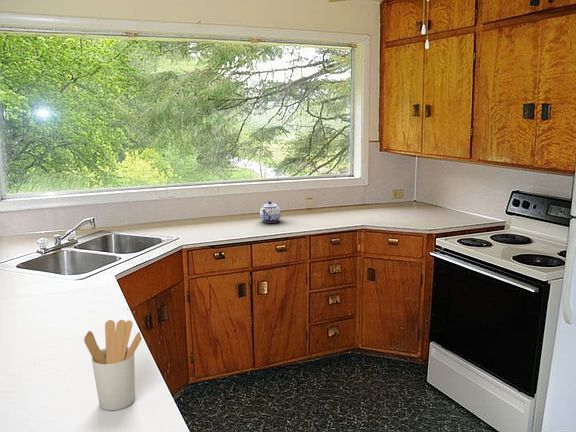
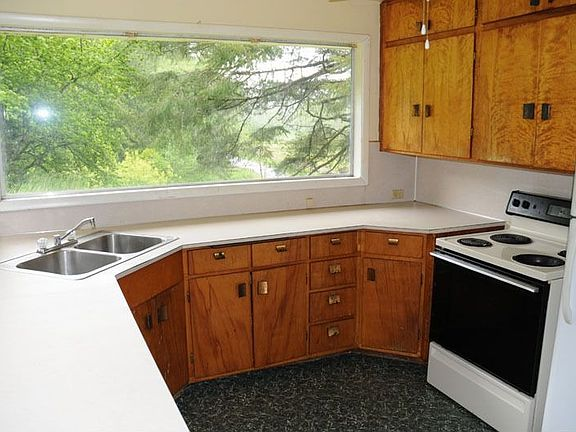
- teapot (270, 211)
- utensil holder (116, 361)
